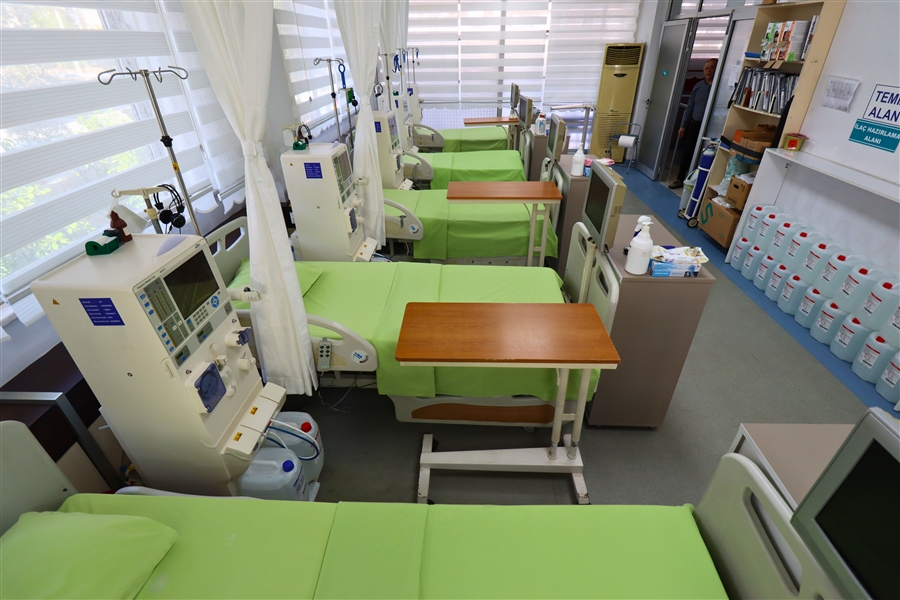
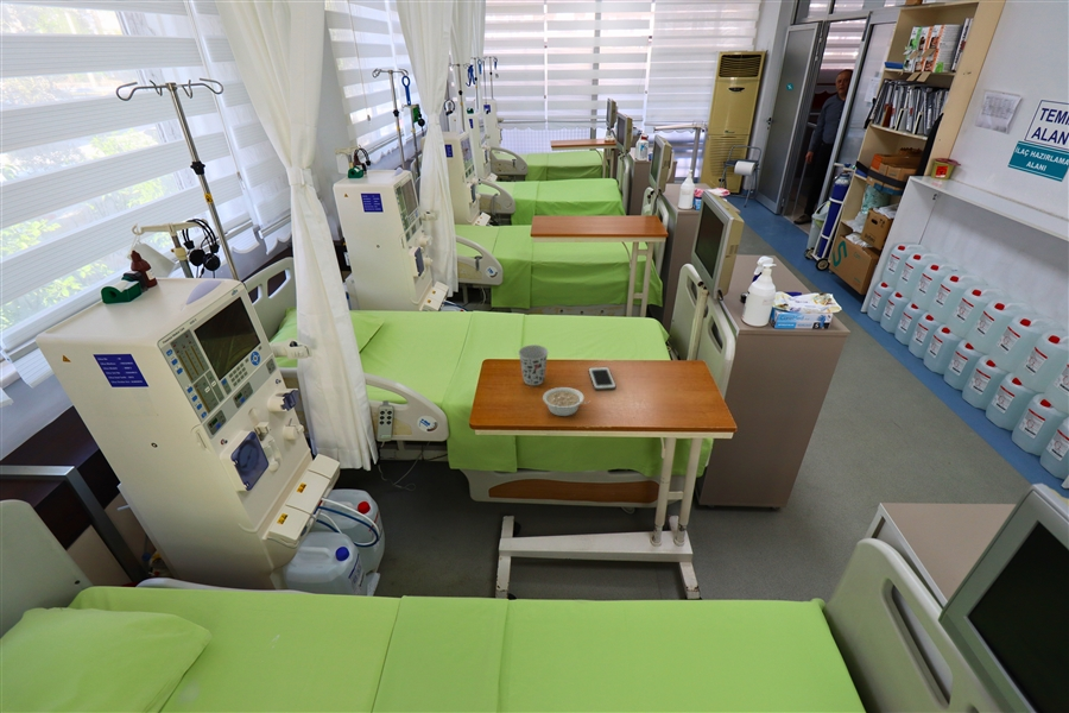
+ legume (564, 402)
+ cup (533, 366)
+ cell phone (601, 378)
